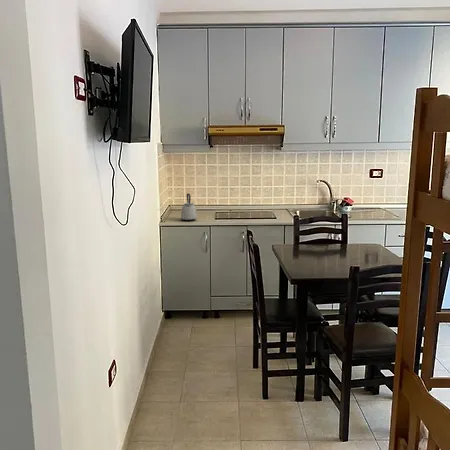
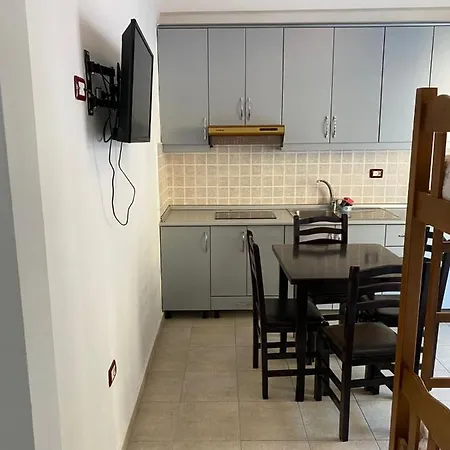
- kettle (188, 206)
